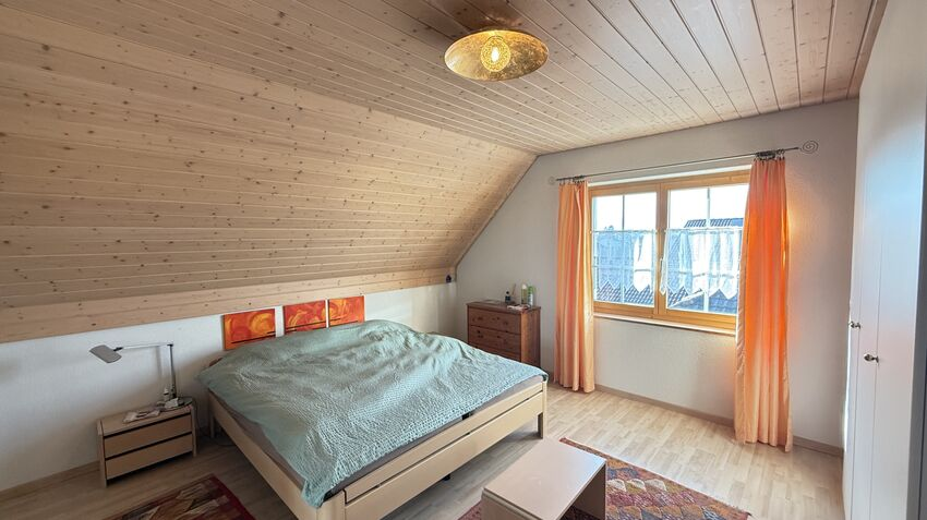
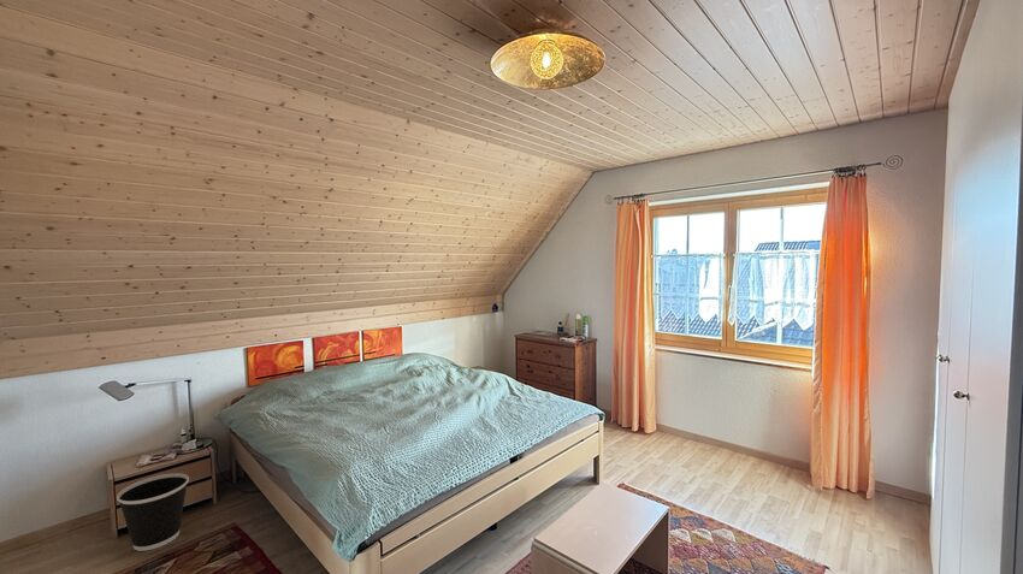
+ wastebasket (155, 513)
